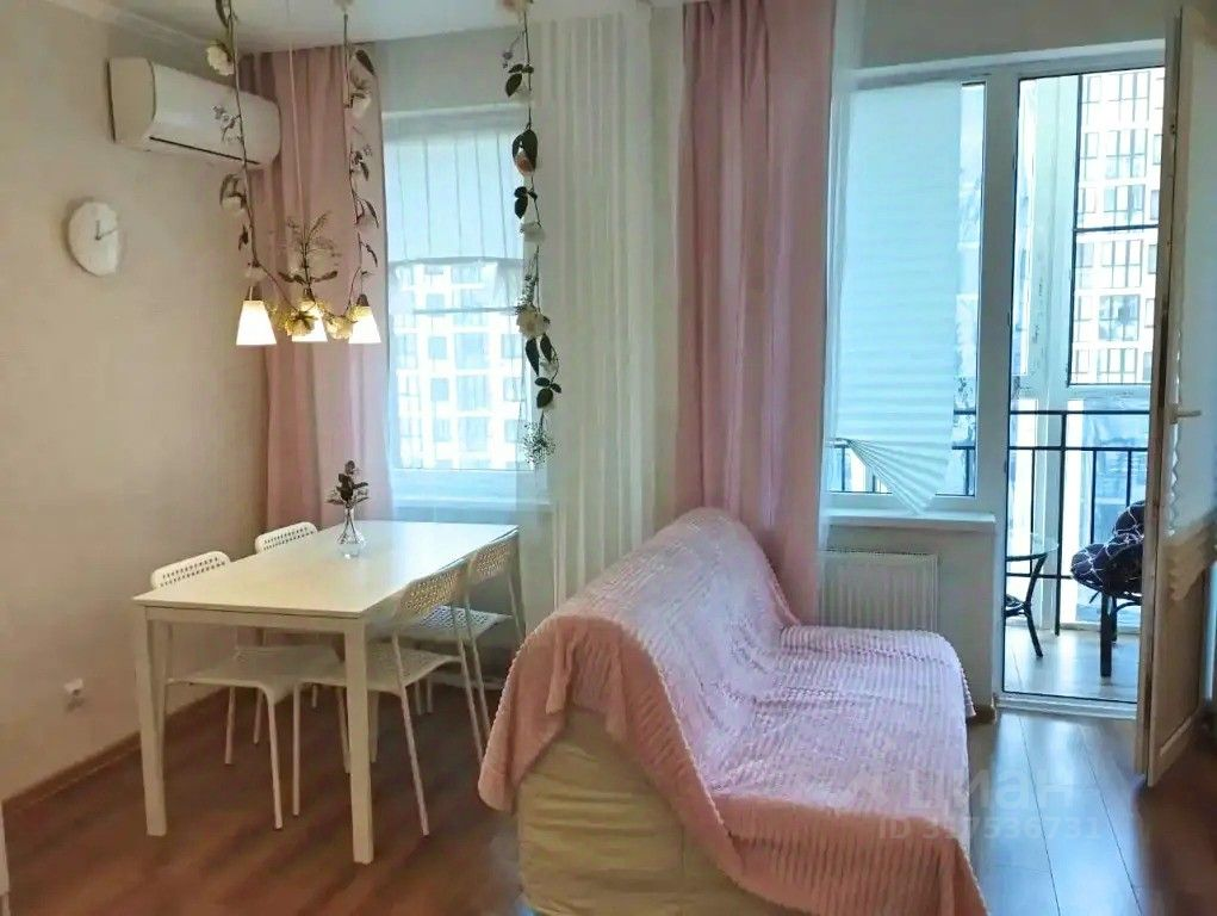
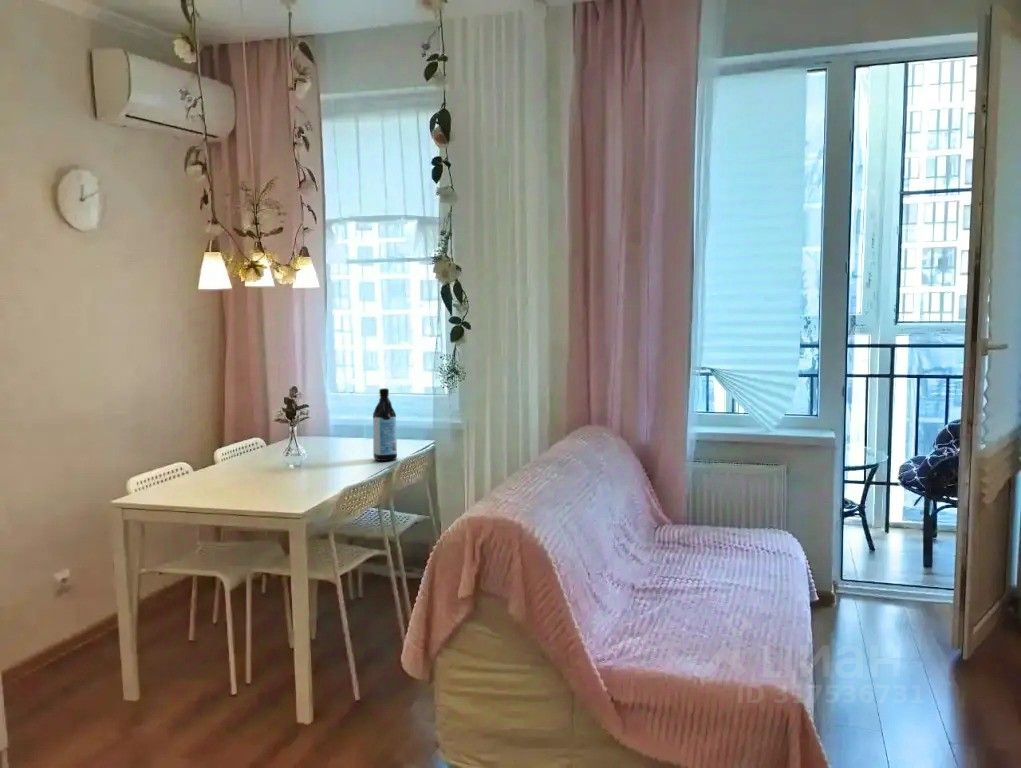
+ water bottle (384, 424)
